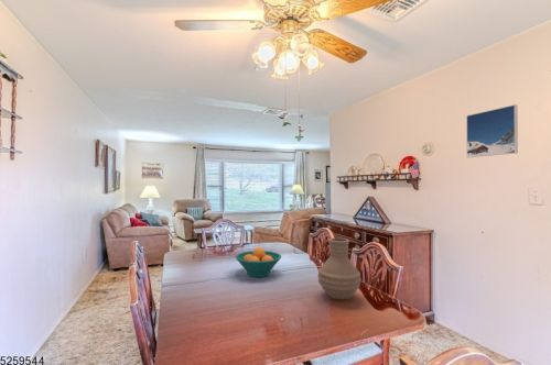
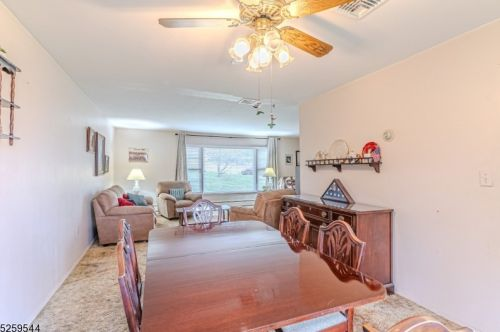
- fruit bowl (258, 261)
- vase (338, 268)
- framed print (489, 133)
